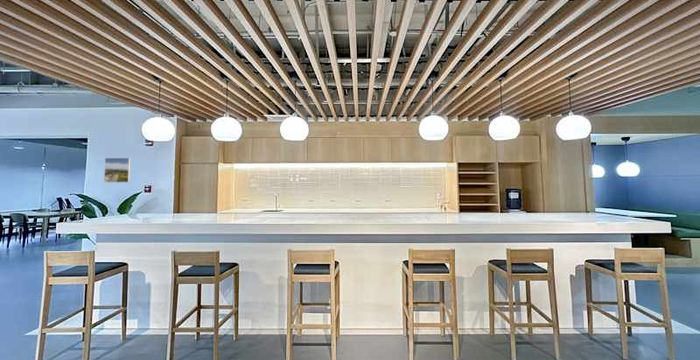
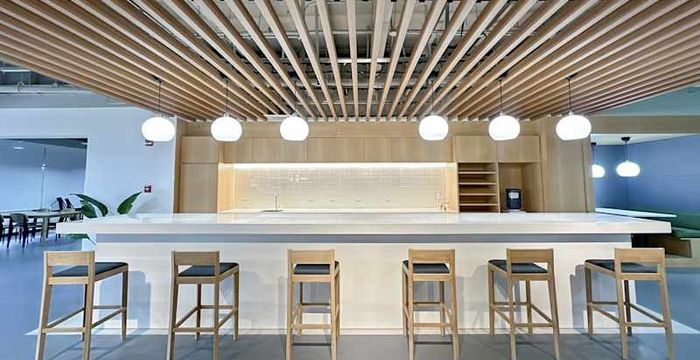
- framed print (117, 170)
